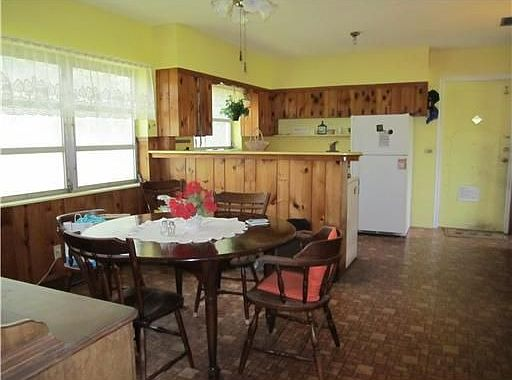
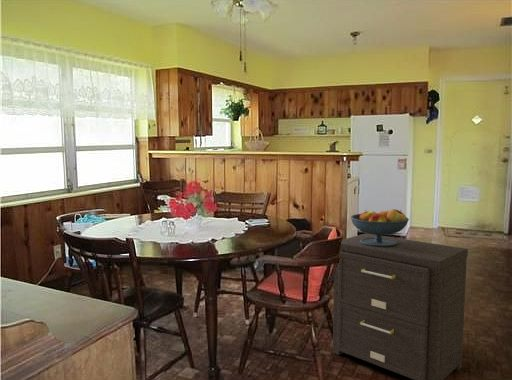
+ side table (394, 304)
+ fruit bowl (378, 225)
